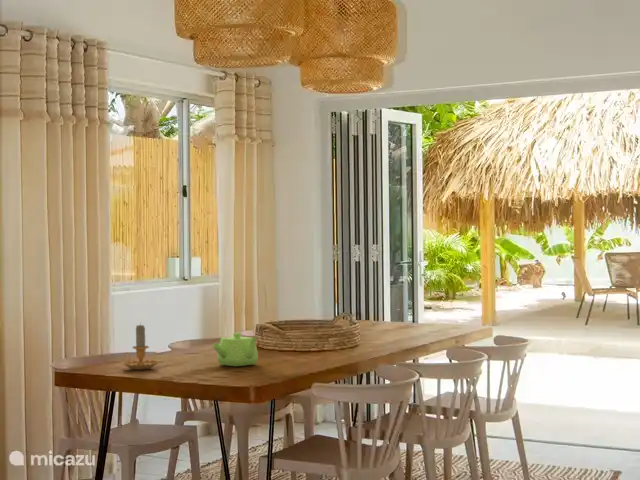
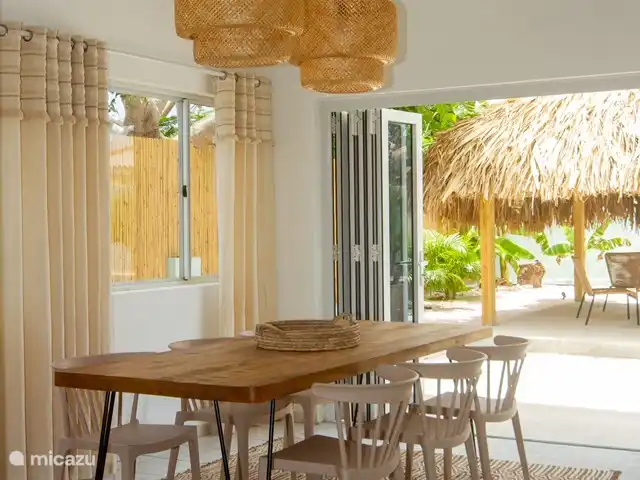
- candlestick (138, 345)
- teapot (237, 348)
